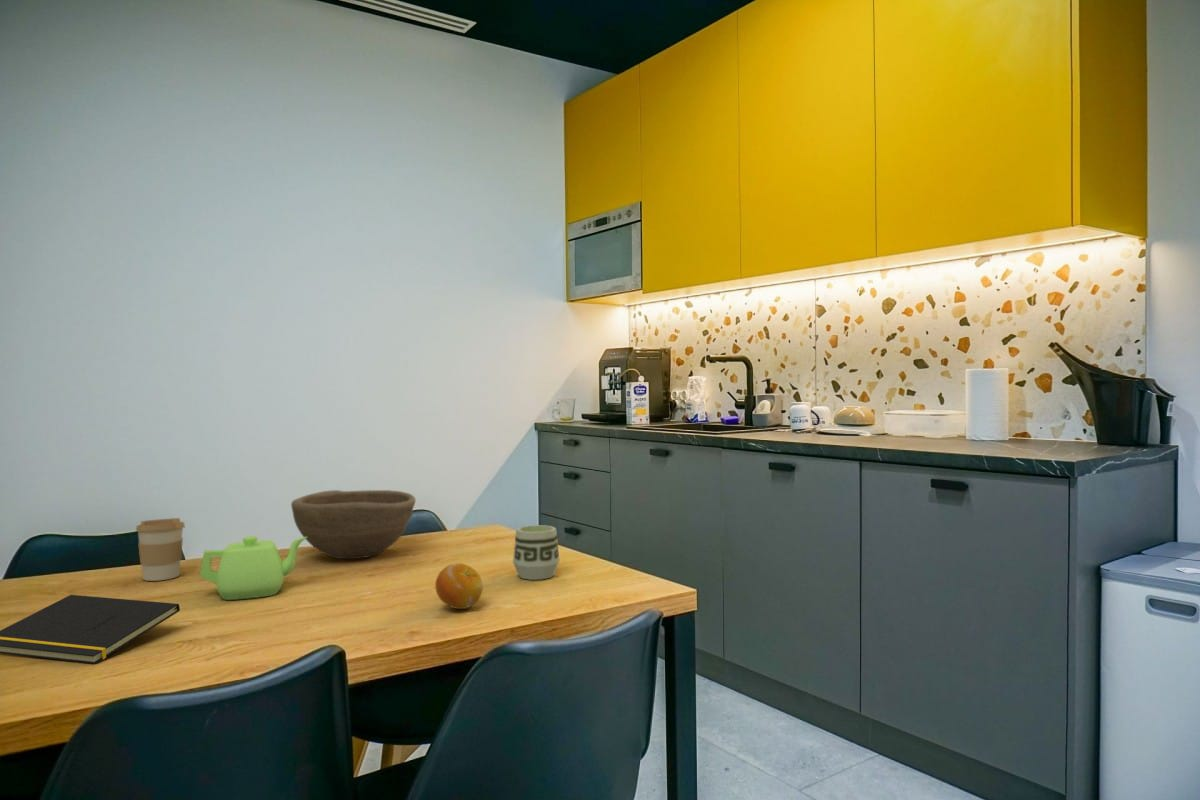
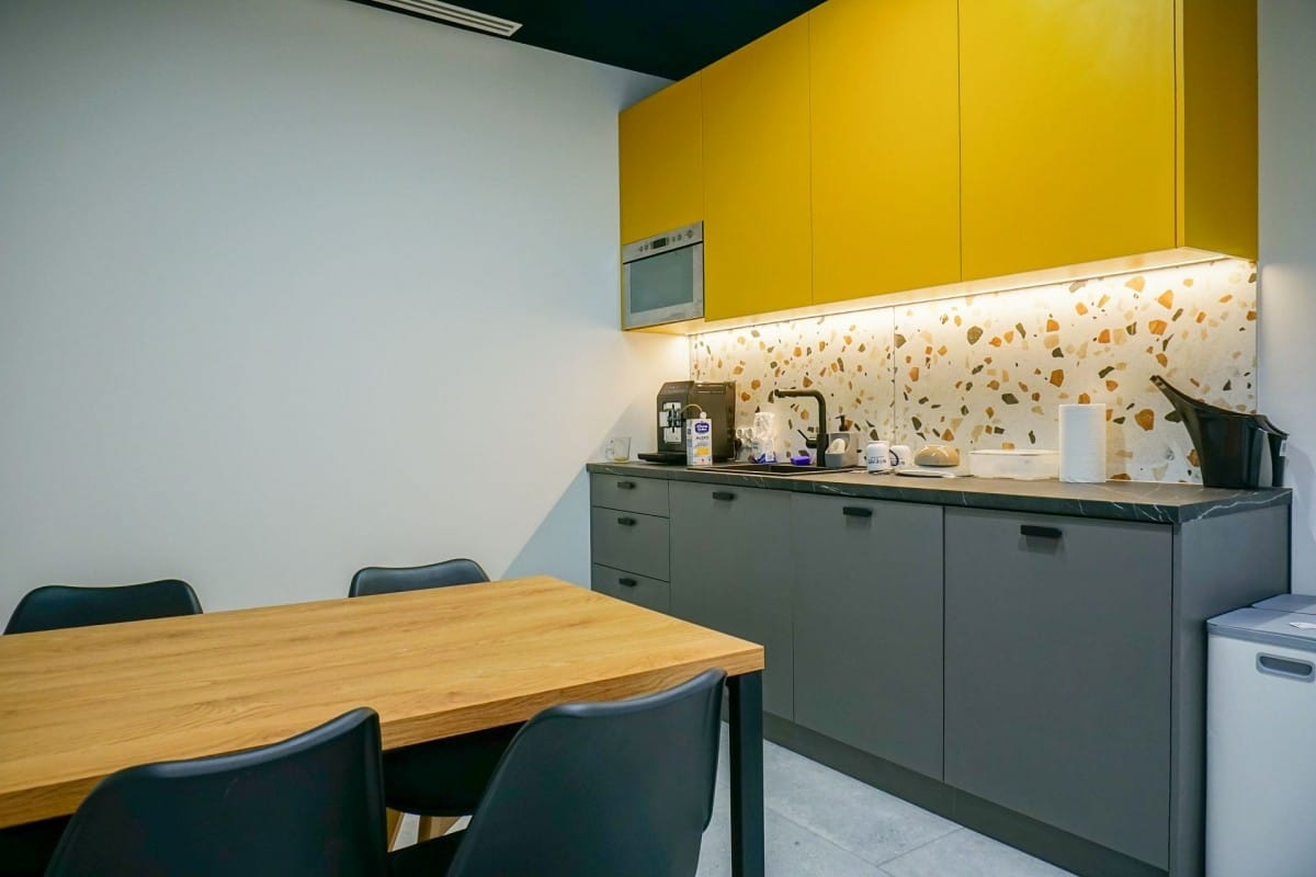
- fruit (459, 585)
- bowl (355, 524)
- cup (536, 552)
- notepad (82, 626)
- coffee cup (160, 547)
- teapot (255, 563)
